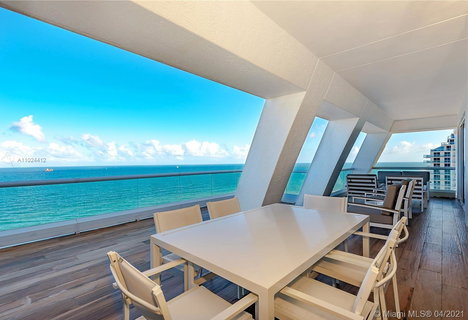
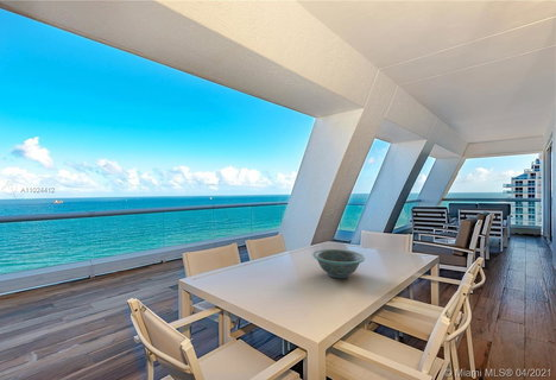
+ decorative bowl (337, 265)
